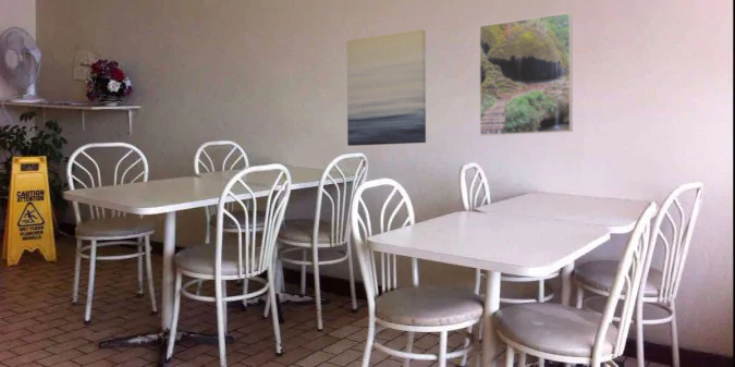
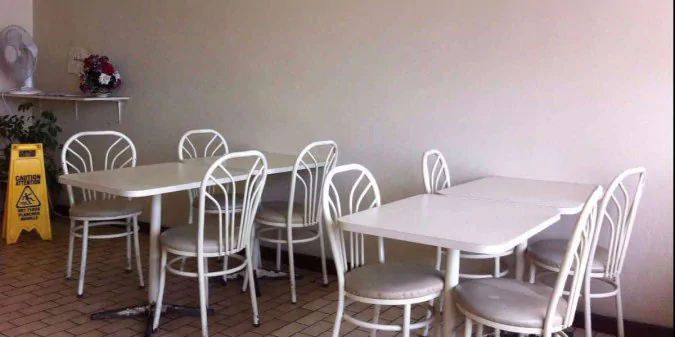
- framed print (524, 76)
- wall art (384, 89)
